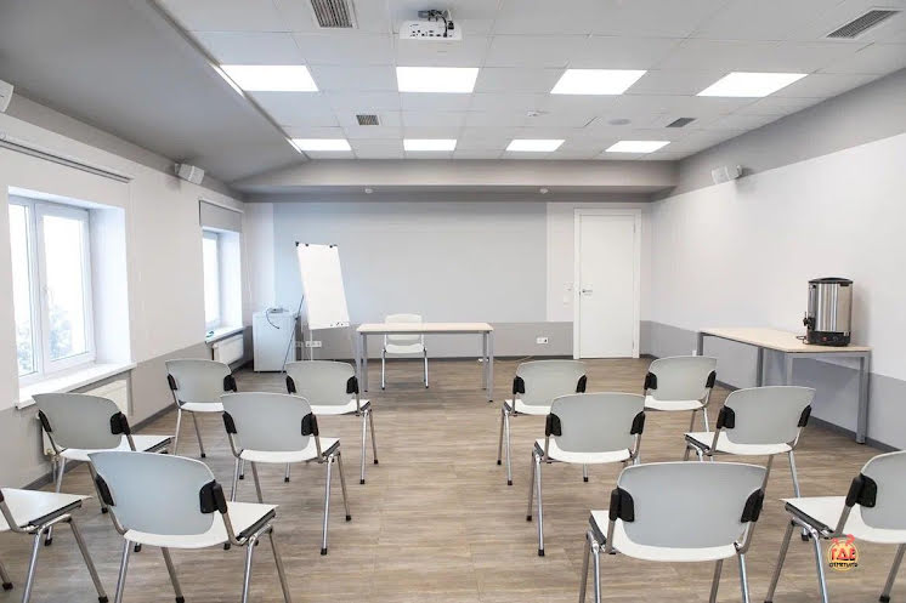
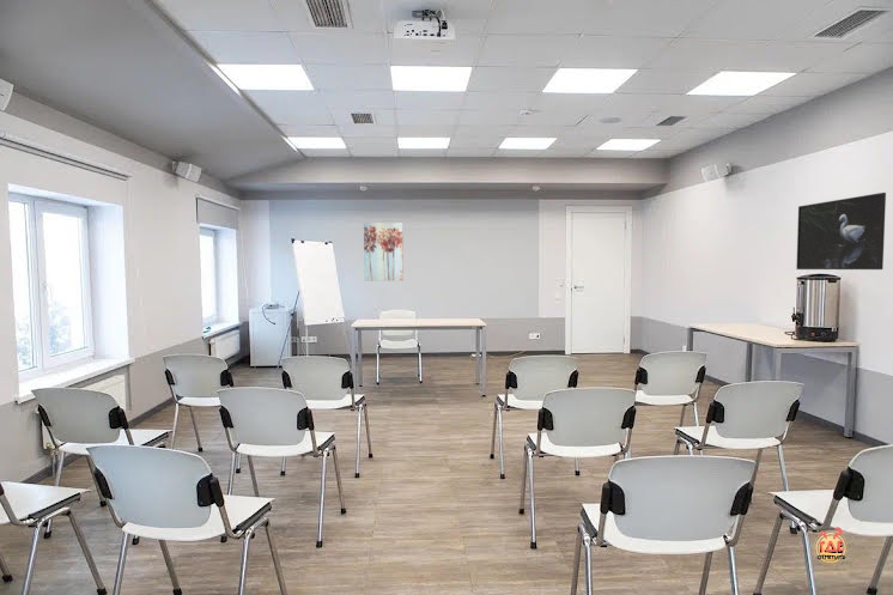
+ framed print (836, 235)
+ wall art (383, 251)
